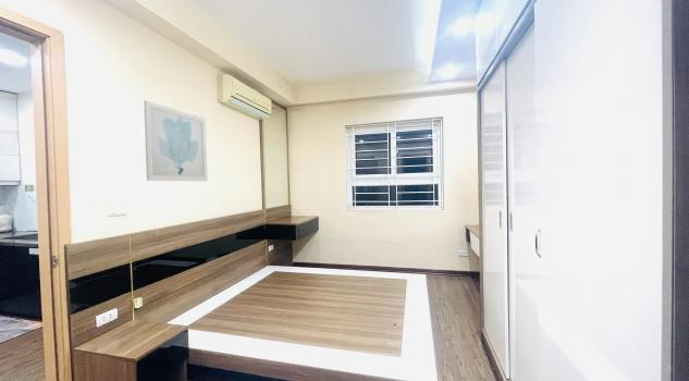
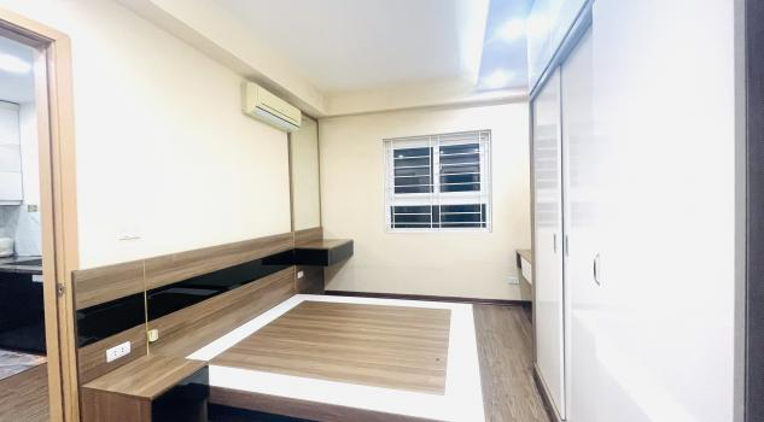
- wall art (180, 146)
